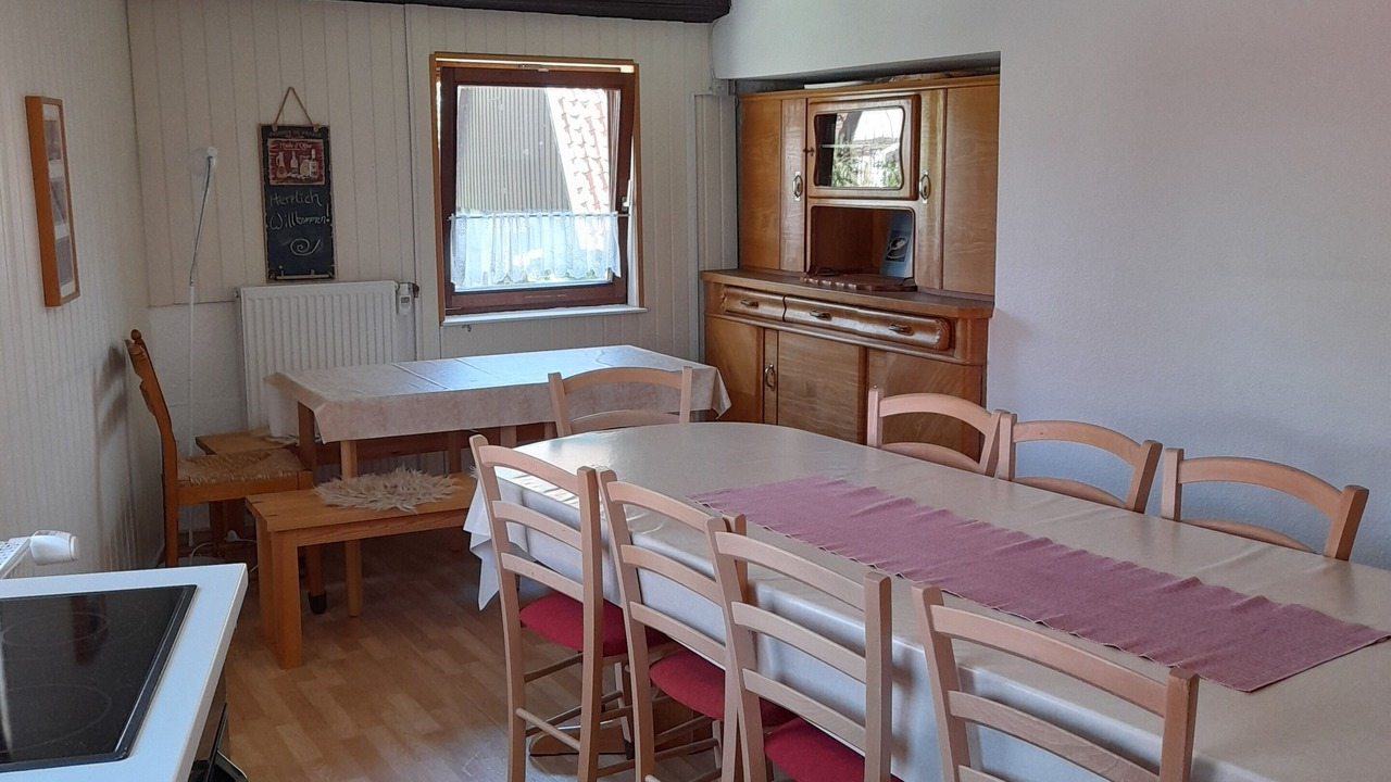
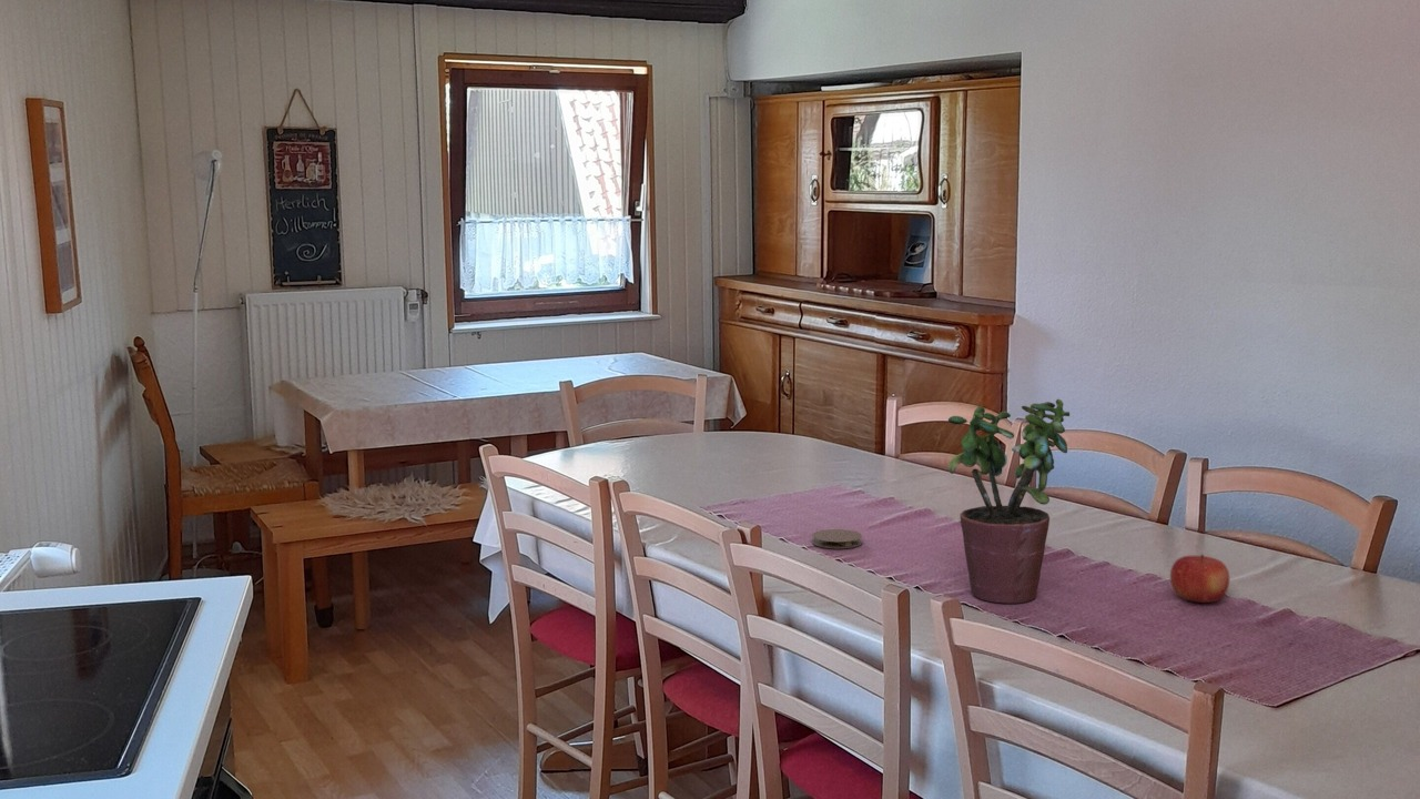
+ coaster (836, 538)
+ potted plant (998, 496)
+ fruit (1199, 576)
